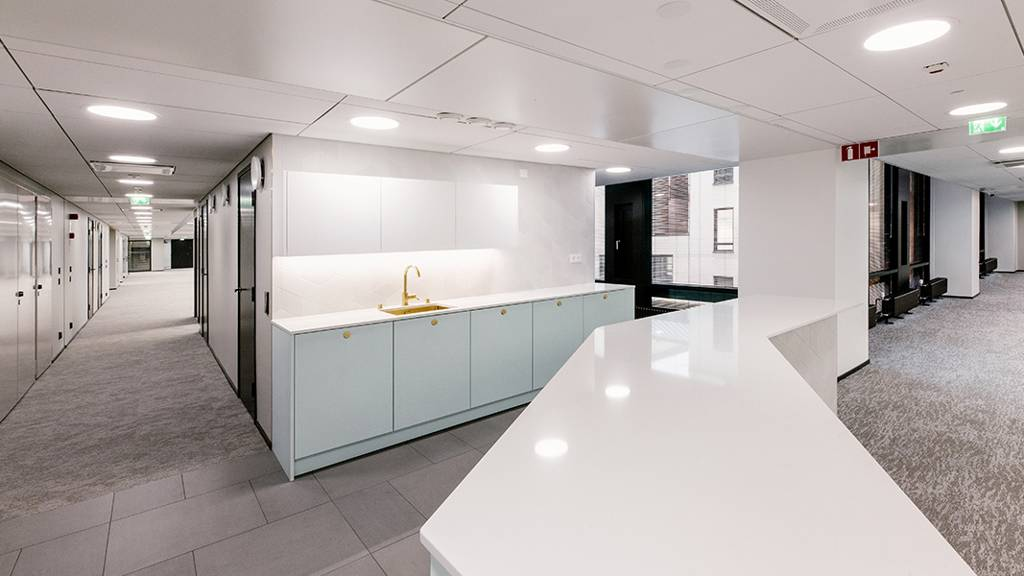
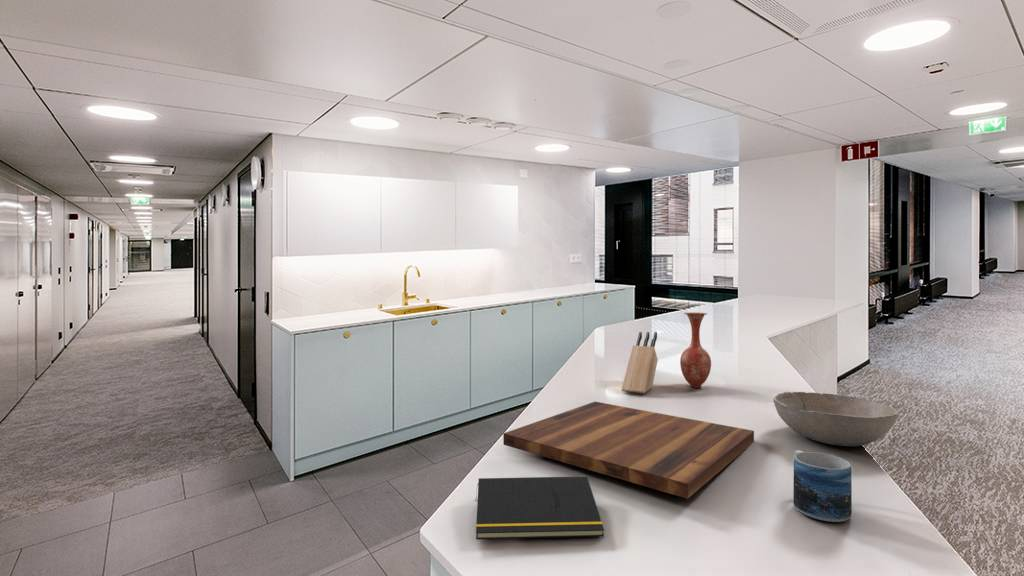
+ bowl (832, 421)
+ notepad (536, 505)
+ vase (695, 349)
+ mug (814, 480)
+ knife block (641, 360)
+ cutting board (629, 437)
